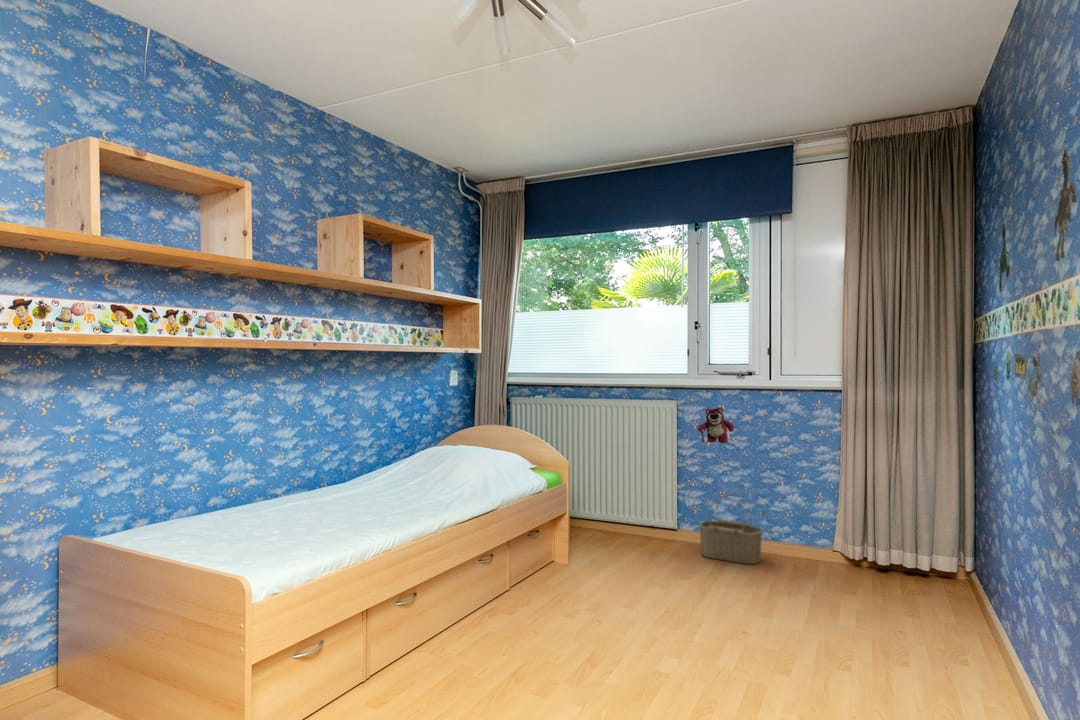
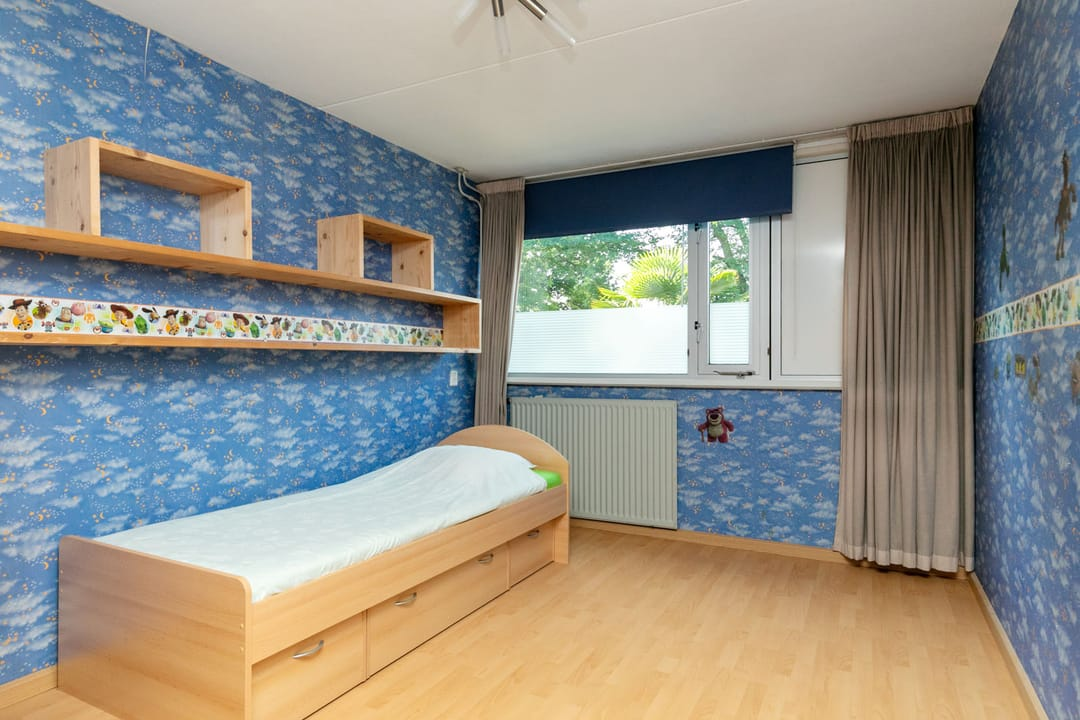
- wicker basket (730, 526)
